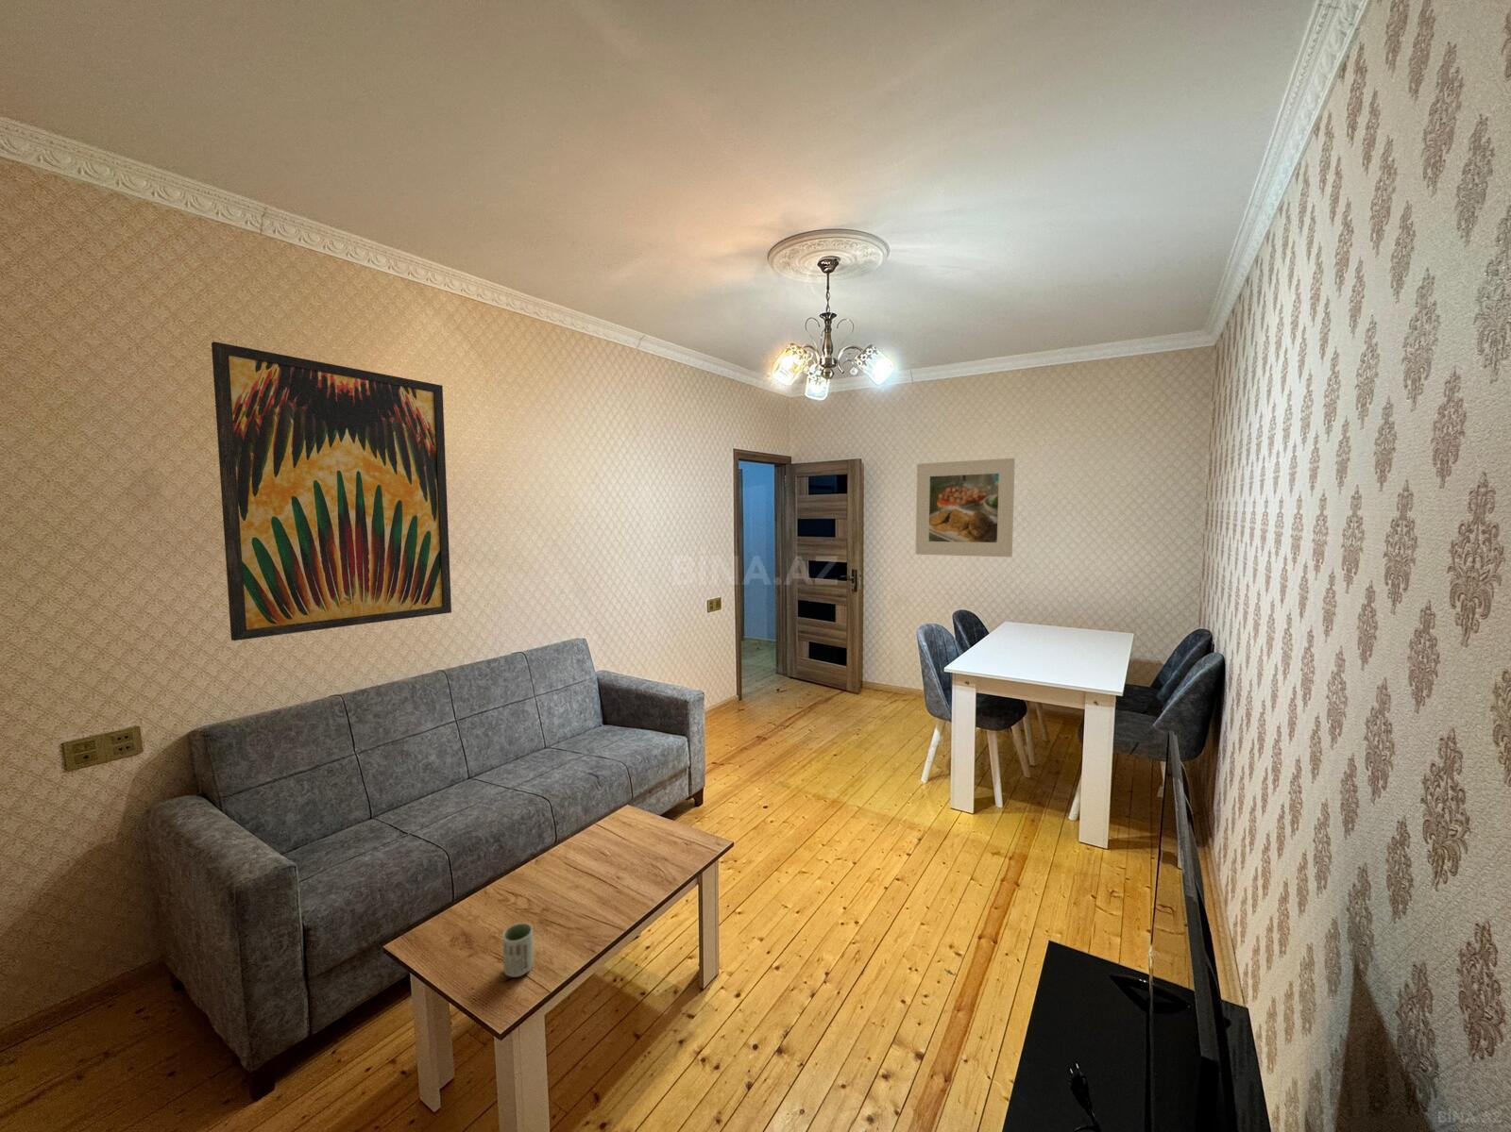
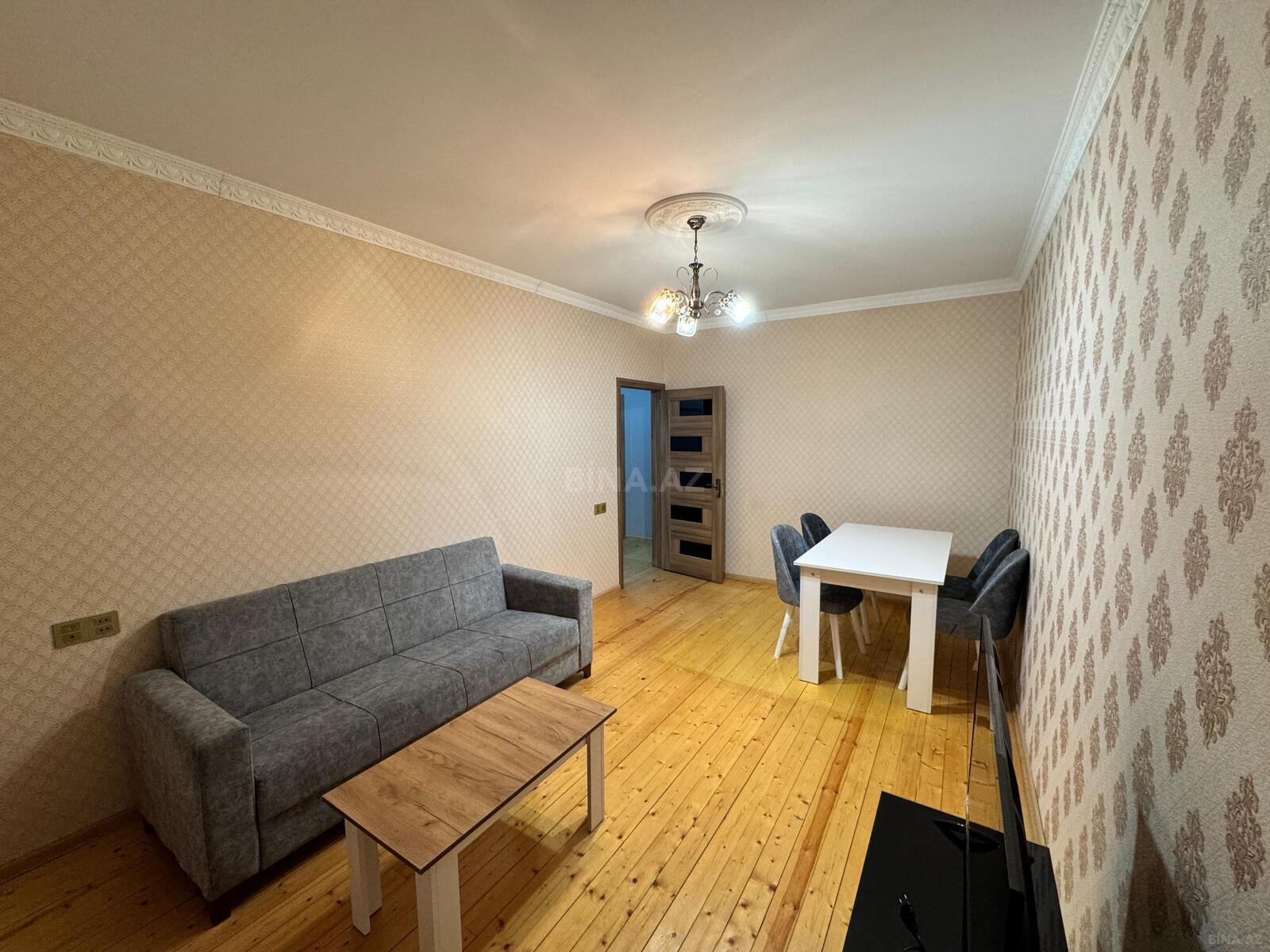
- cup (518, 950)
- wall art (349, 497)
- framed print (963, 509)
